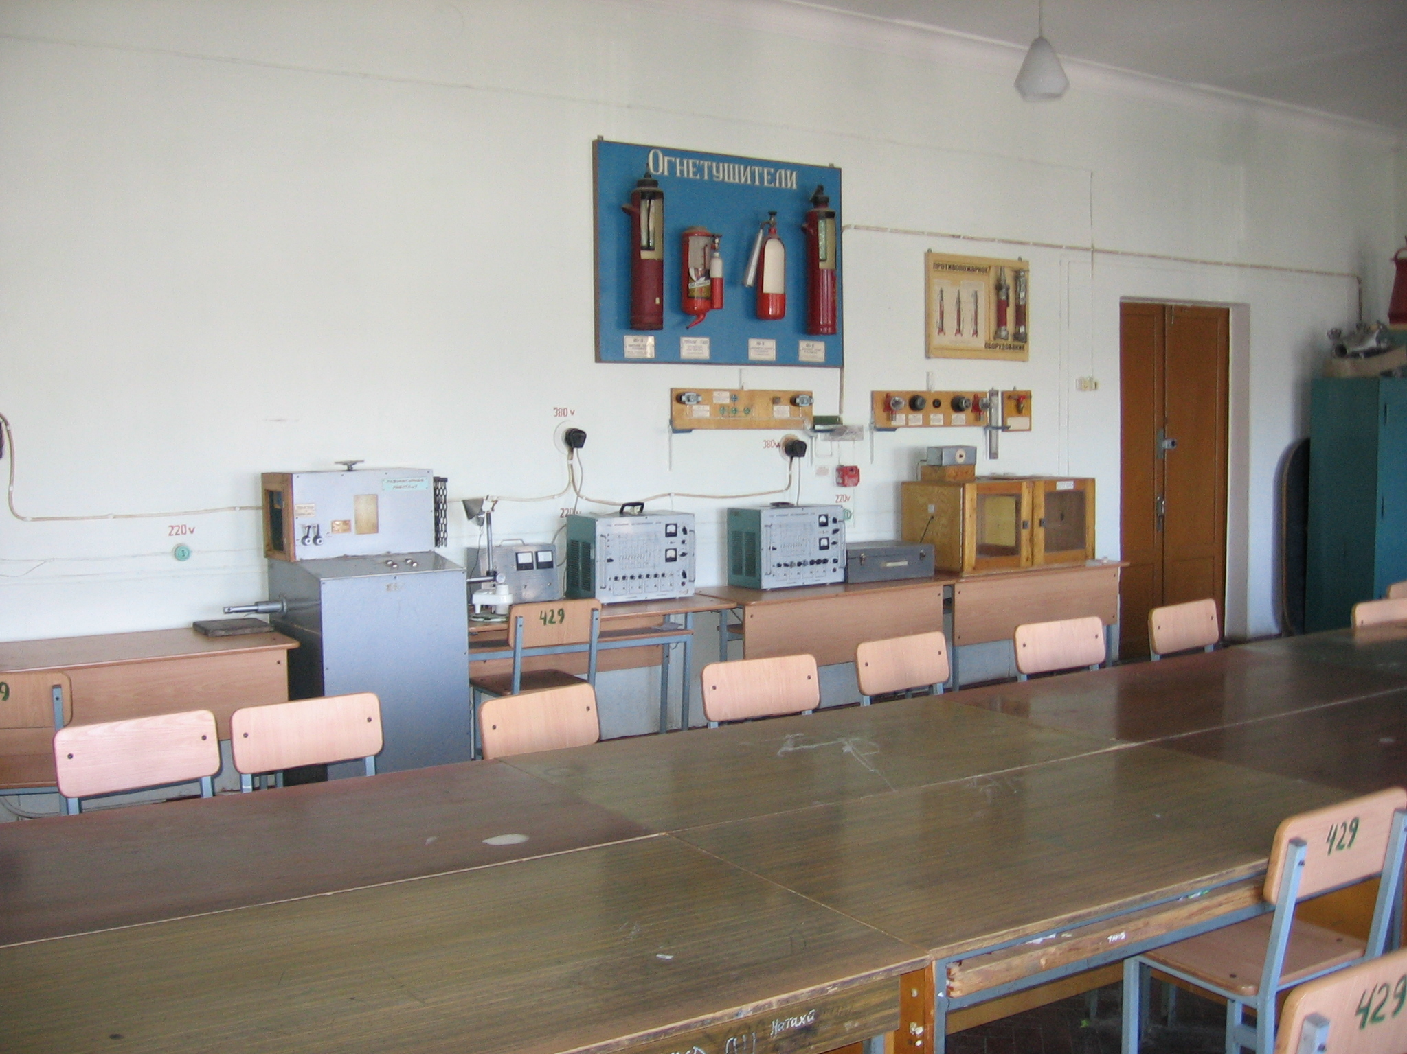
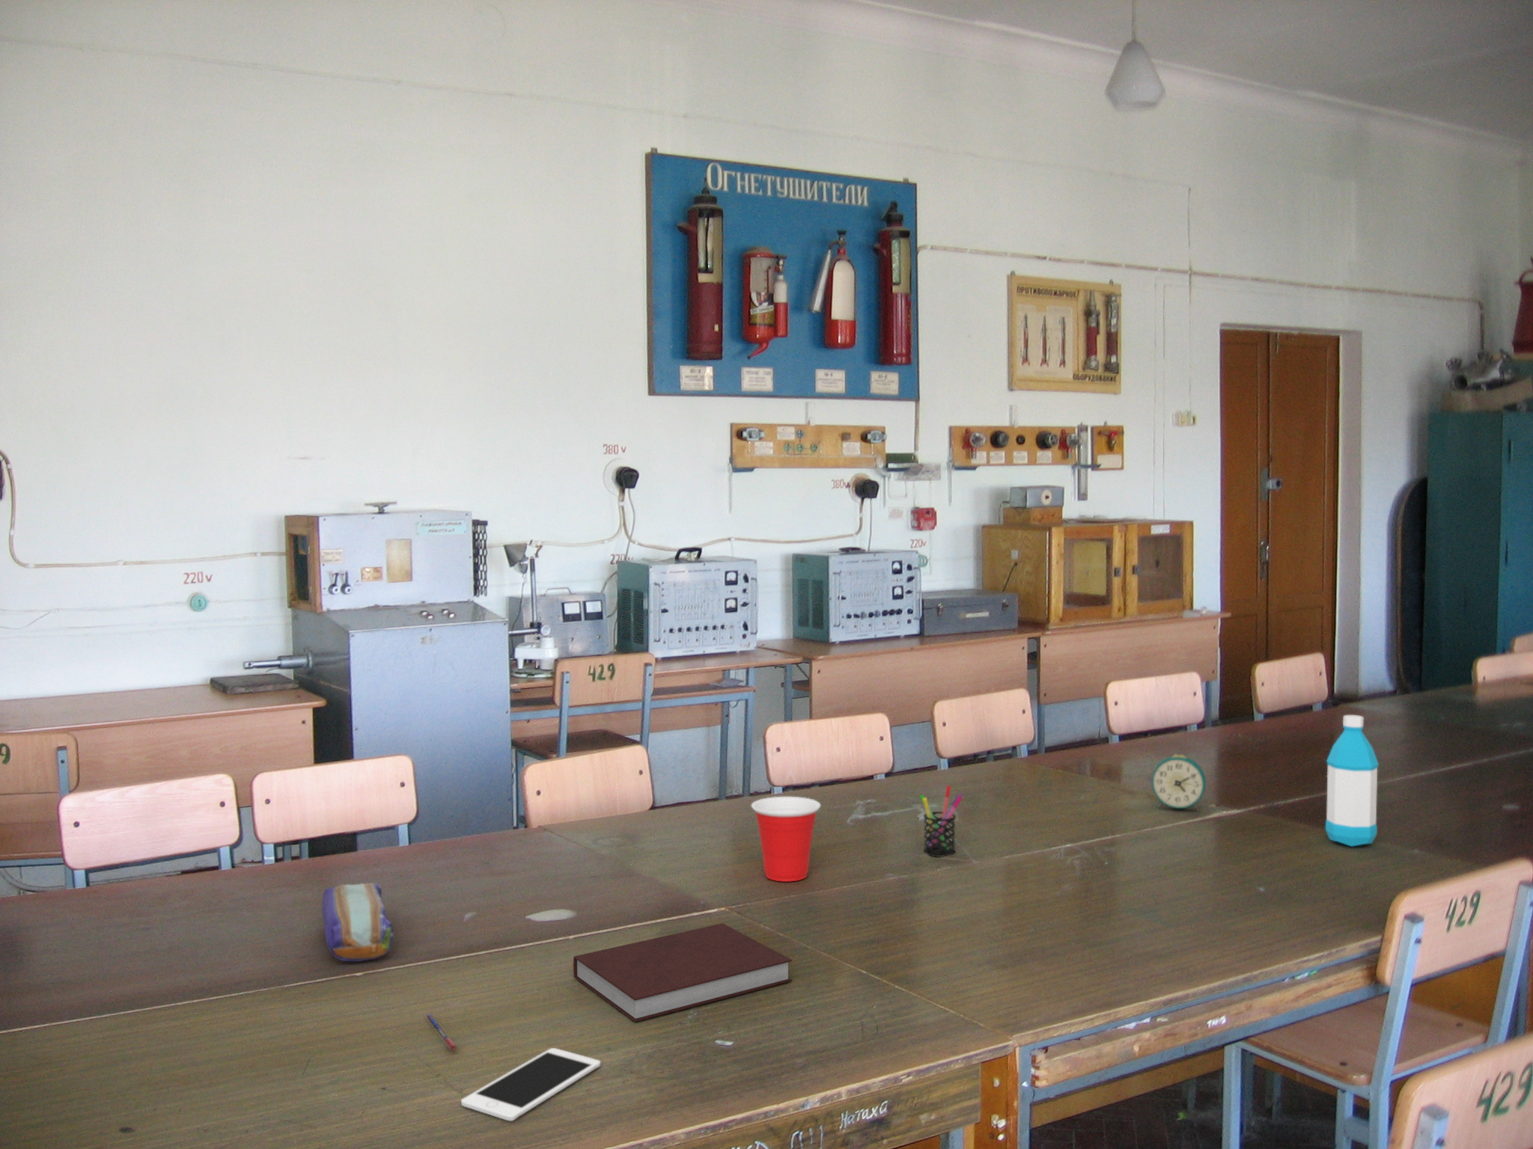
+ cell phone (534, 1083)
+ notebook (682, 968)
+ cup (786, 839)
+ pen holder (937, 820)
+ water bottle (1352, 780)
+ pen (441, 1030)
+ alarm clock (1178, 780)
+ pencil case (356, 918)
